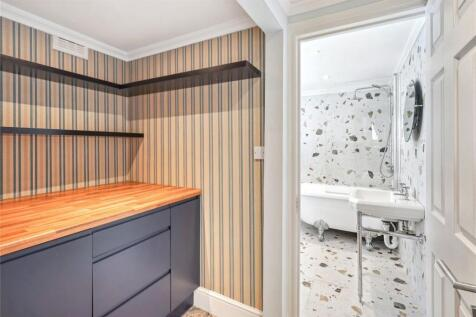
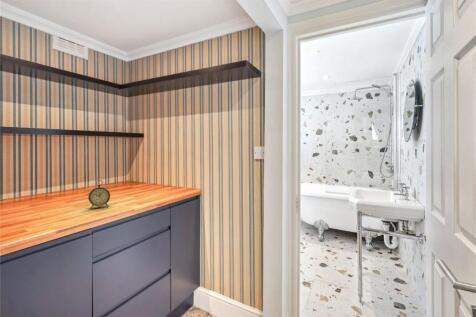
+ alarm clock (99, 193)
